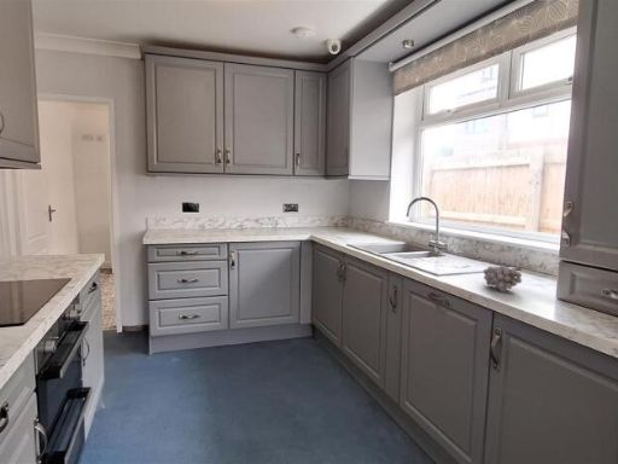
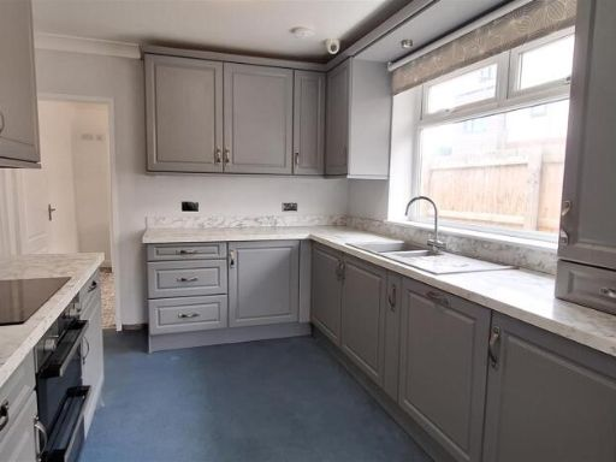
- fruit (500, 276)
